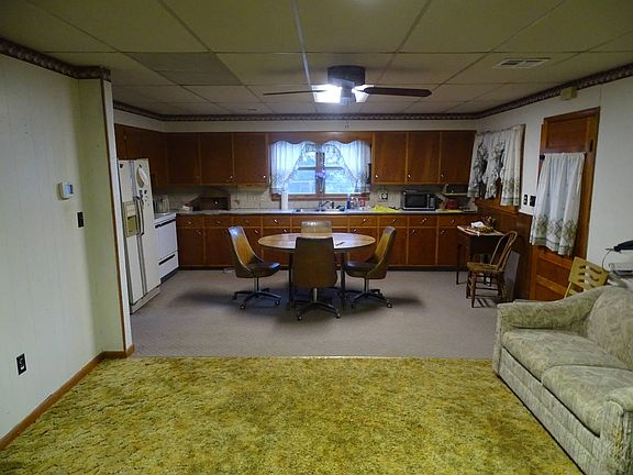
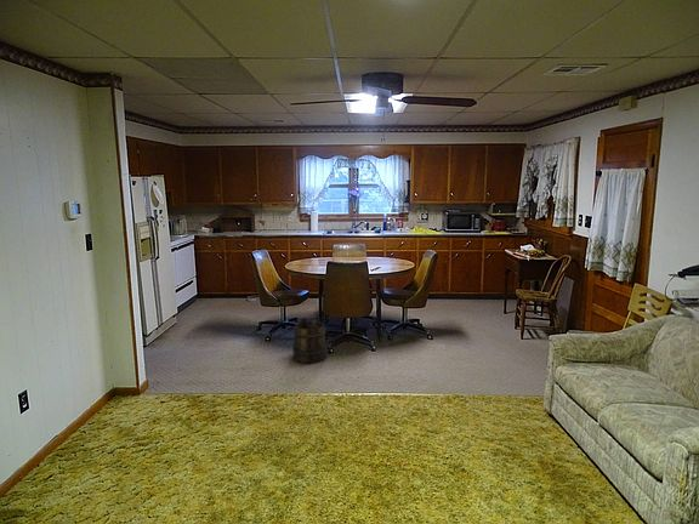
+ bucket (309, 338)
